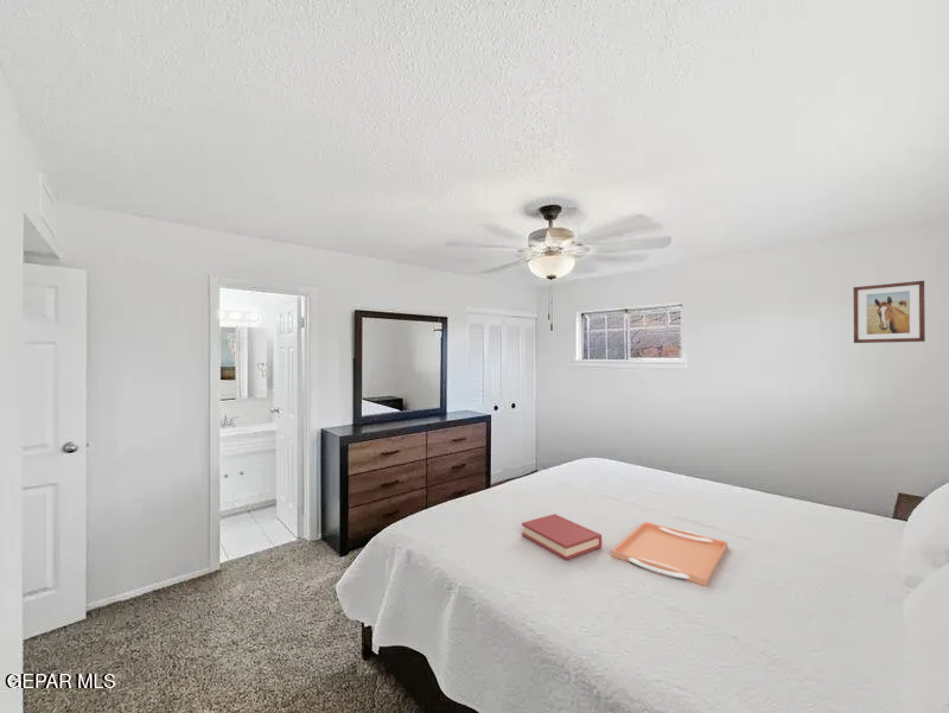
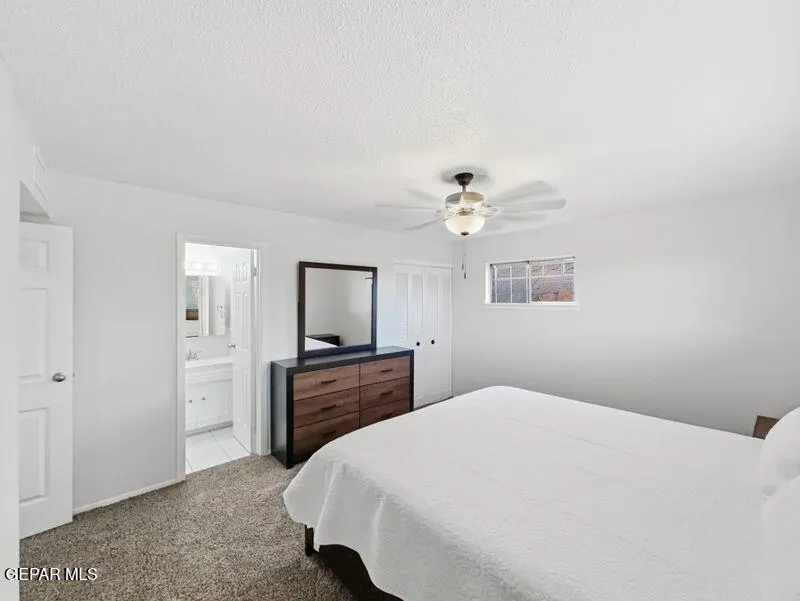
- hardback book (560, 534)
- wall art (887, 313)
- serving tray (670, 548)
